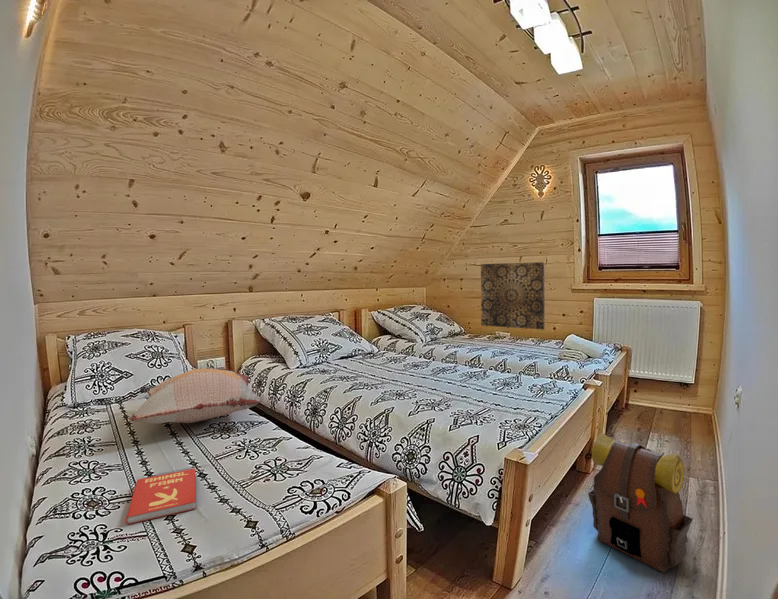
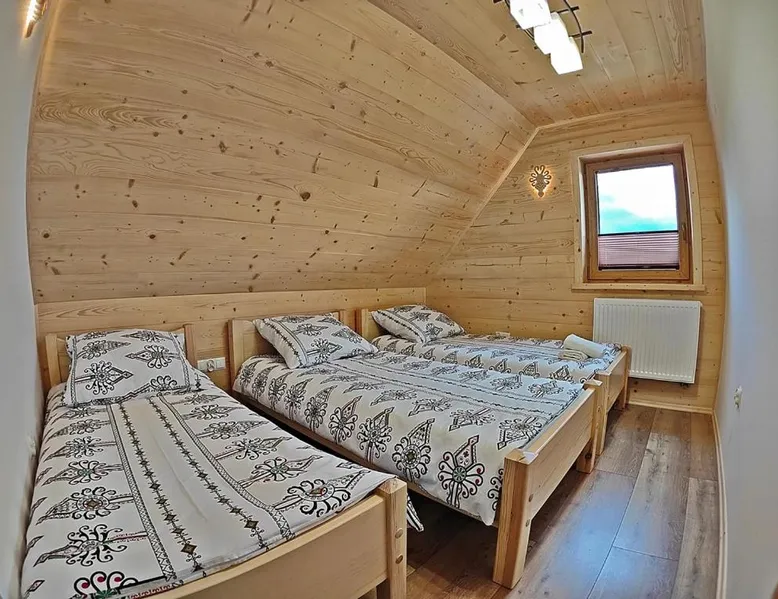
- wall art (511, 295)
- decorative pillow (197, 394)
- backpack (644, 491)
- book (164, 493)
